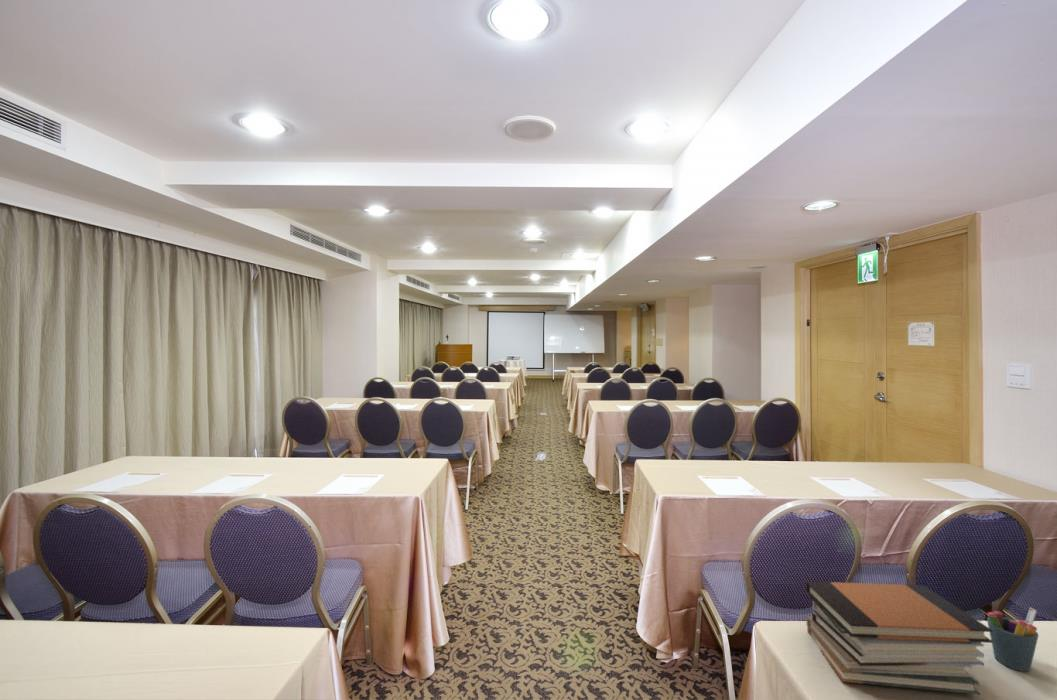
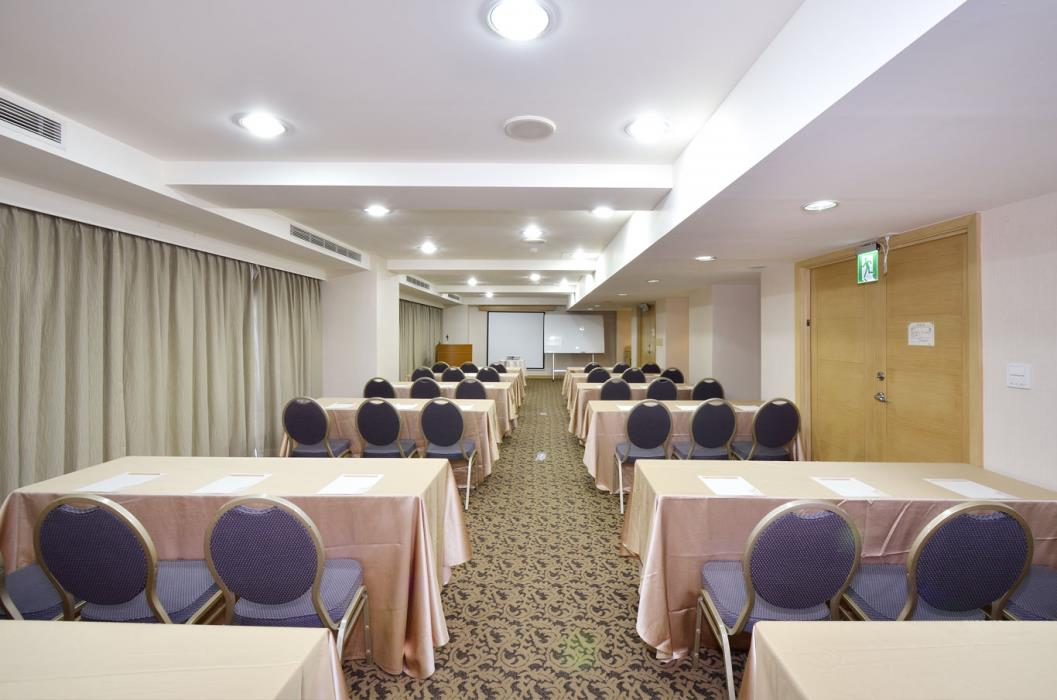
- book stack (889, 632)
- pen holder (1012, 635)
